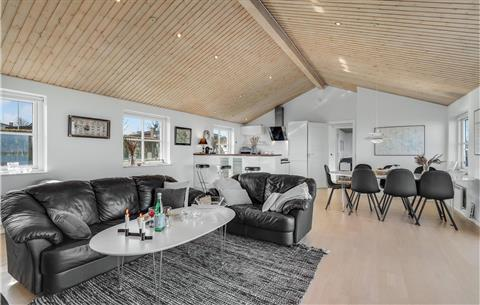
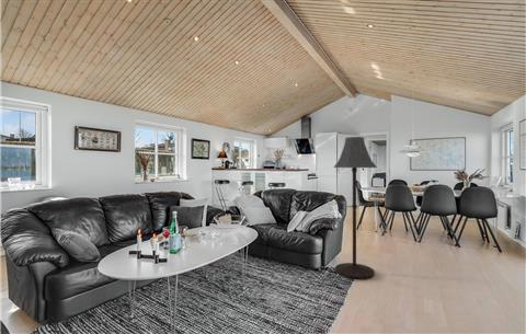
+ floor lamp (354, 205)
